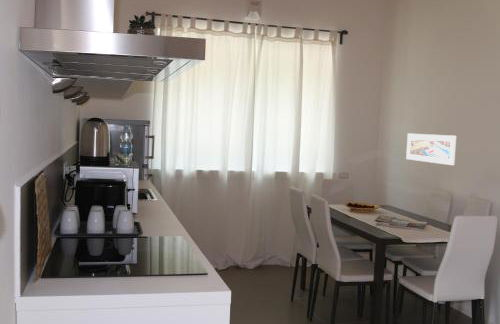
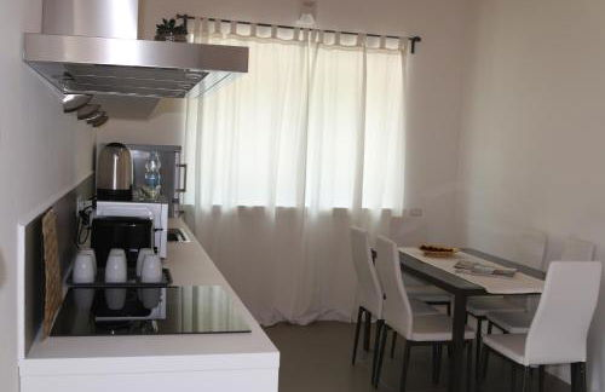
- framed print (429, 148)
